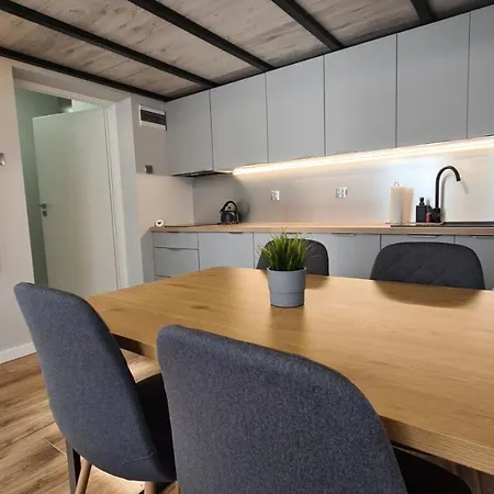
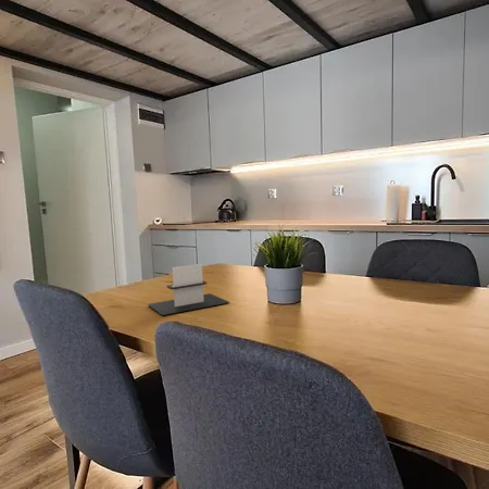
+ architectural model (187, 285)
